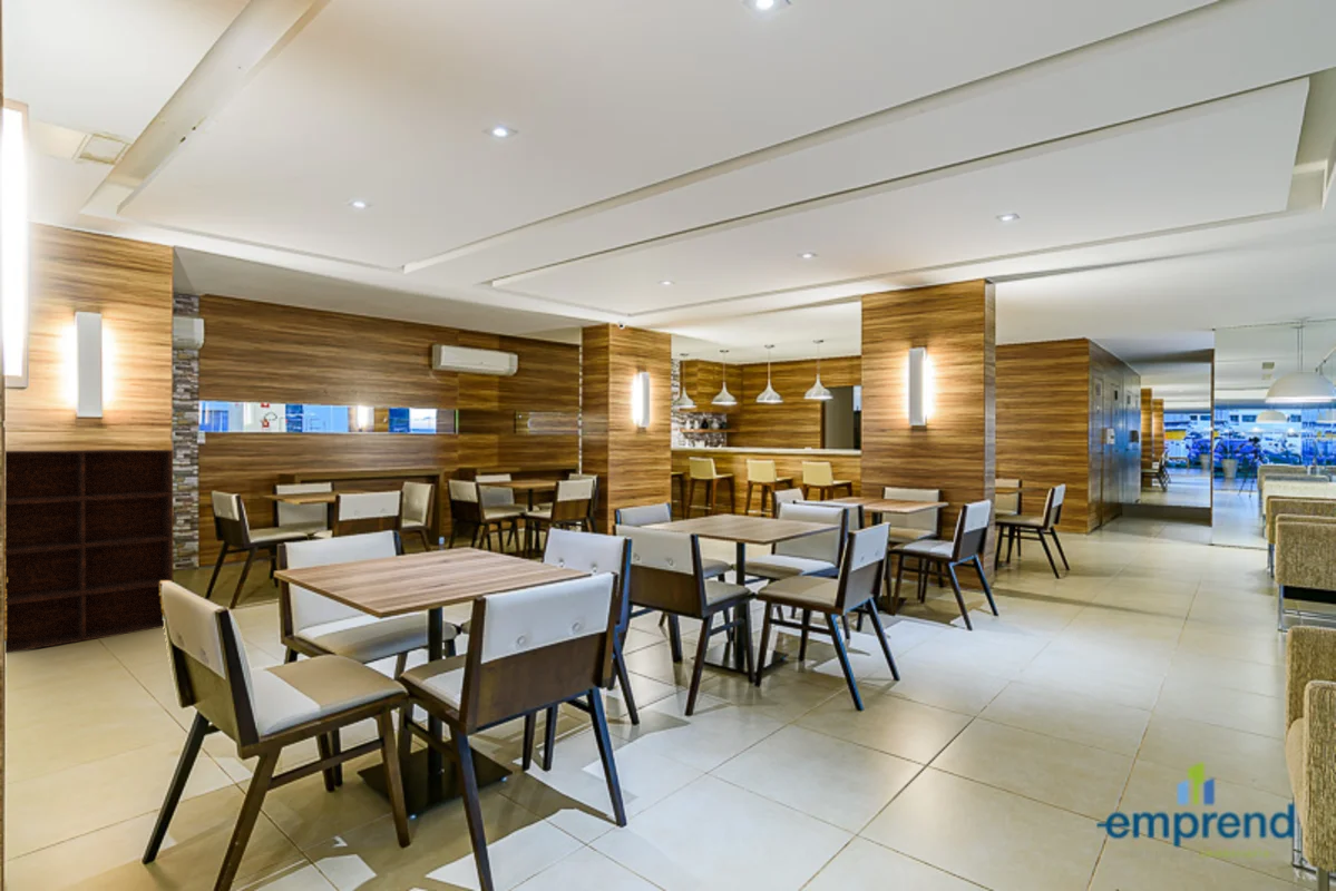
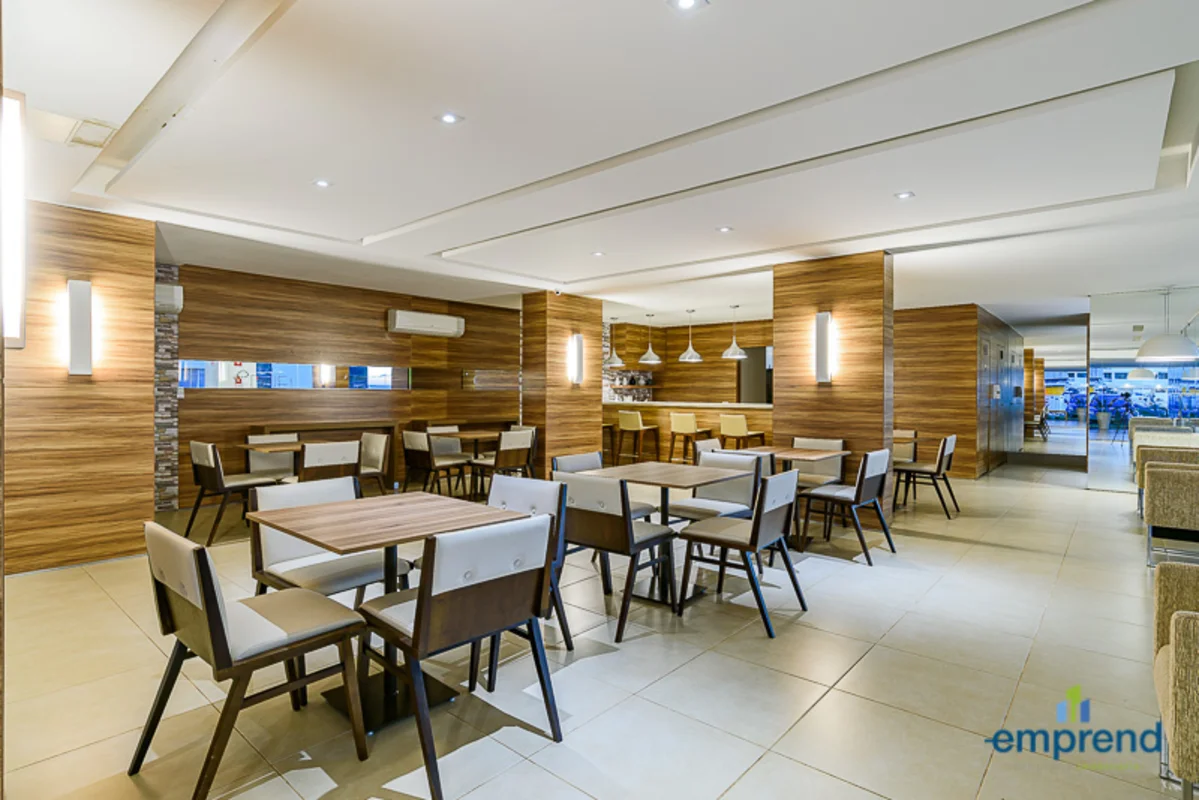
- shelving unit (80, 544)
